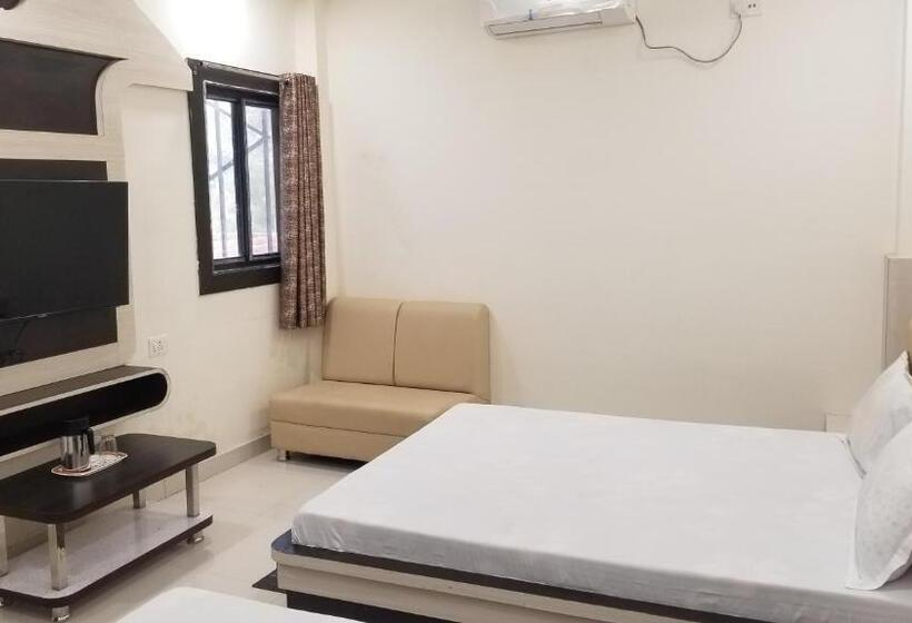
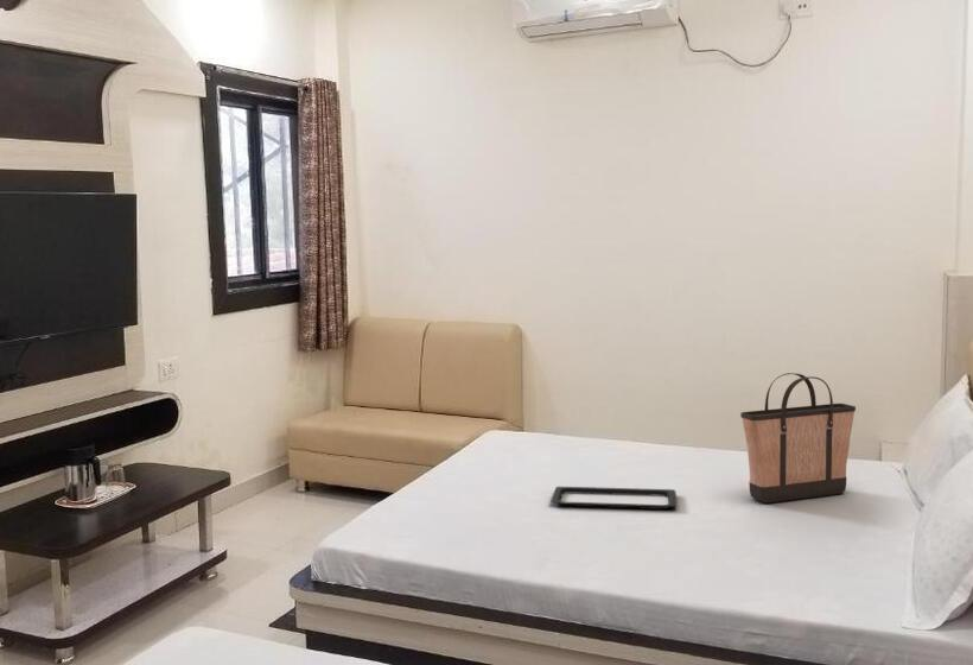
+ shopping bag (797, 436)
+ serving tray (613, 504)
